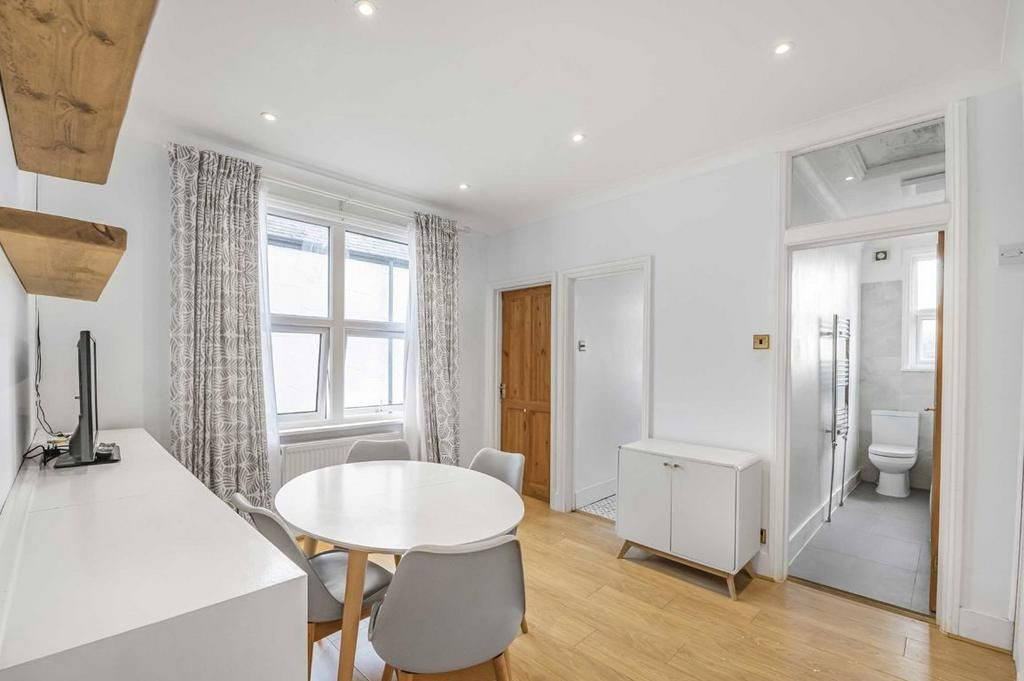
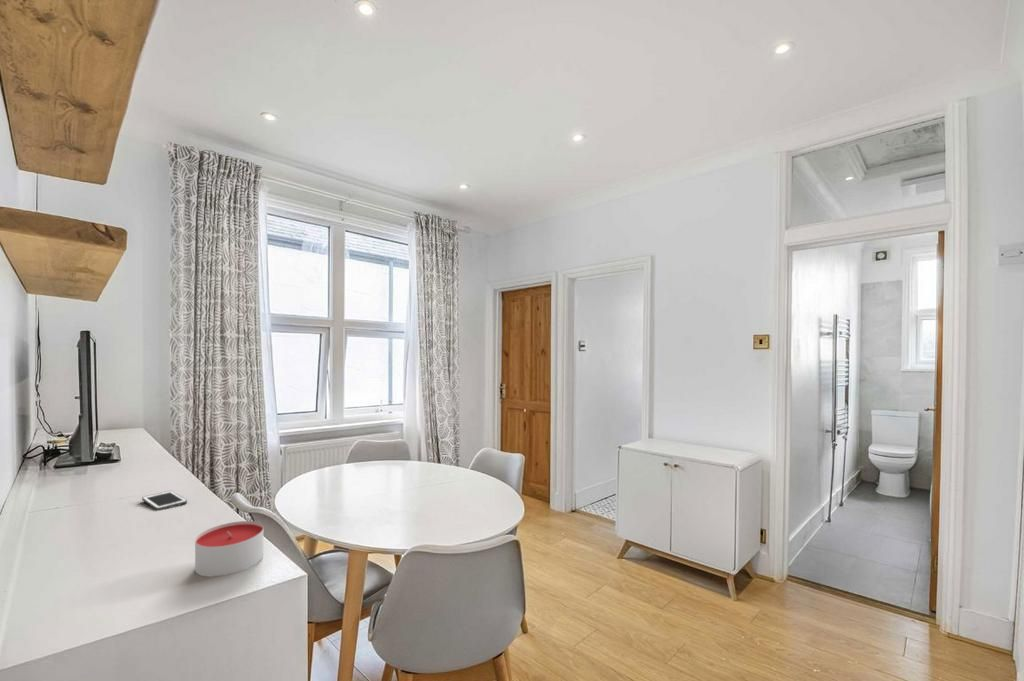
+ candle (230, 546)
+ cell phone (164, 500)
